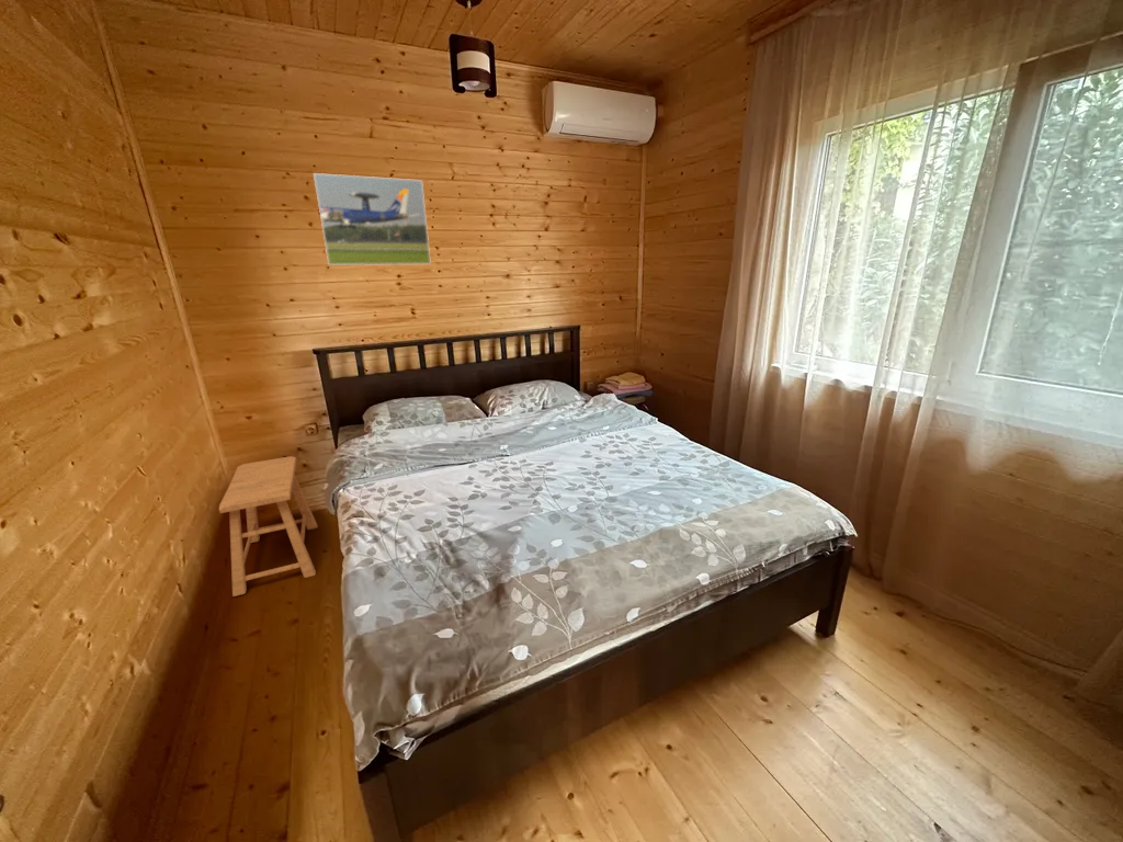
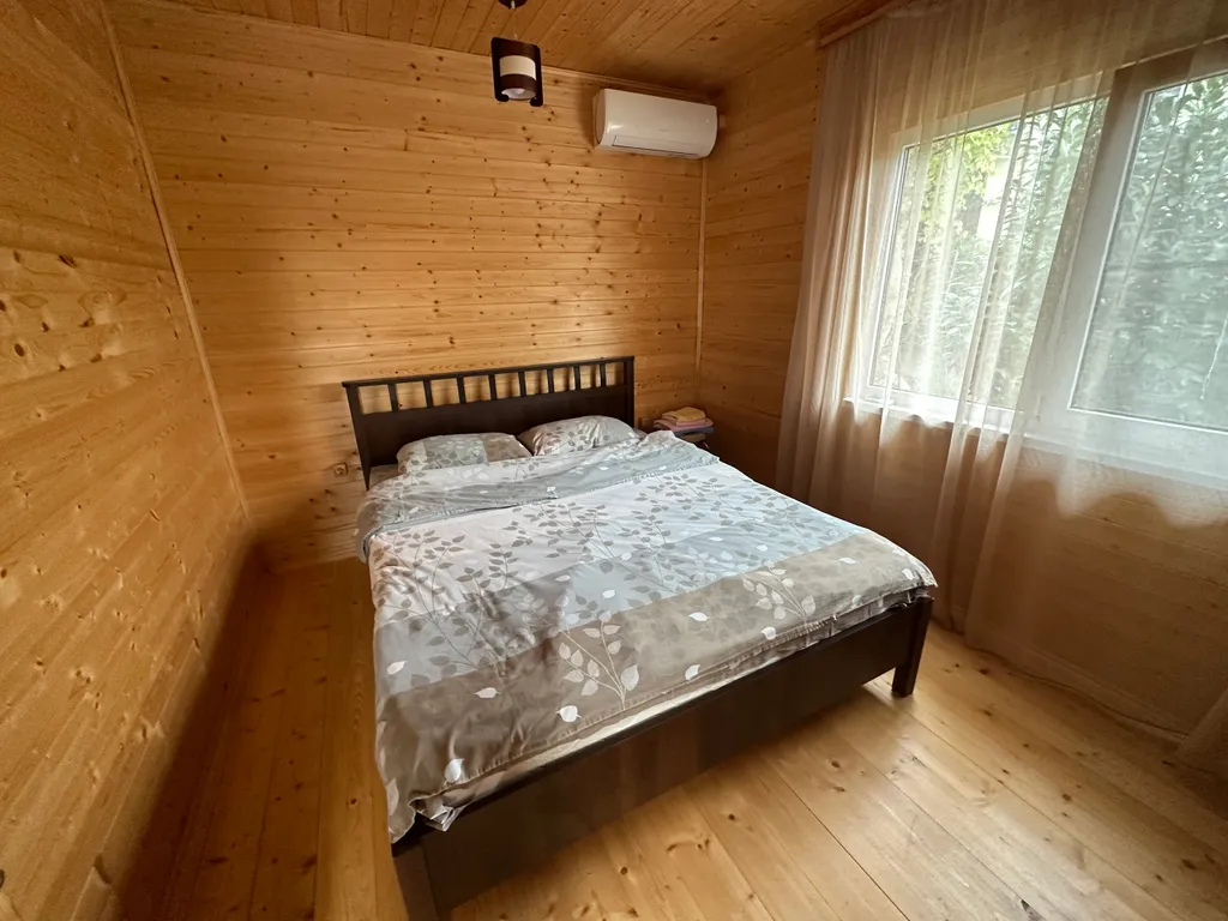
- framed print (375, 221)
- stool (271, 525)
